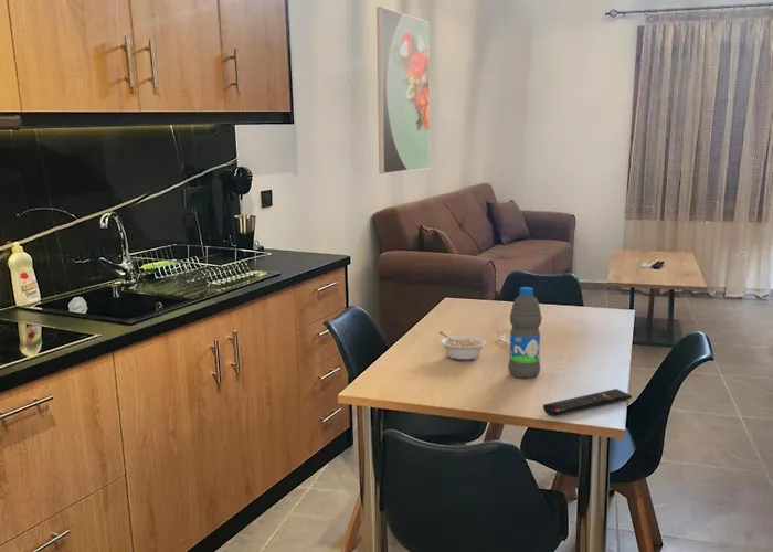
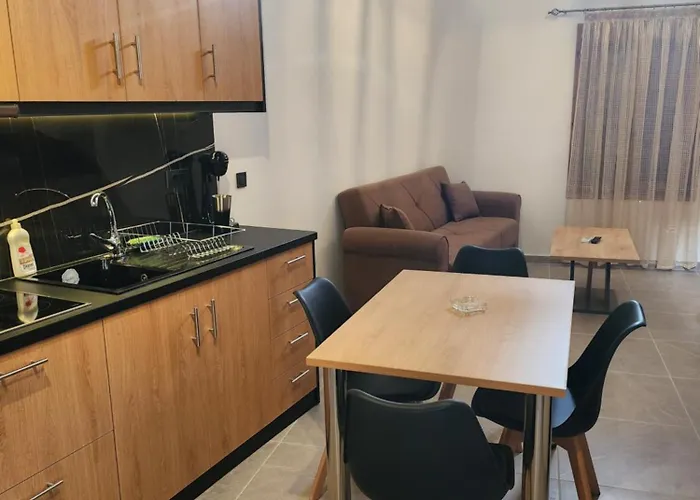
- remote control (586, 402)
- legume (460, 347)
- water bottle (525, 331)
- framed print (405, 94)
